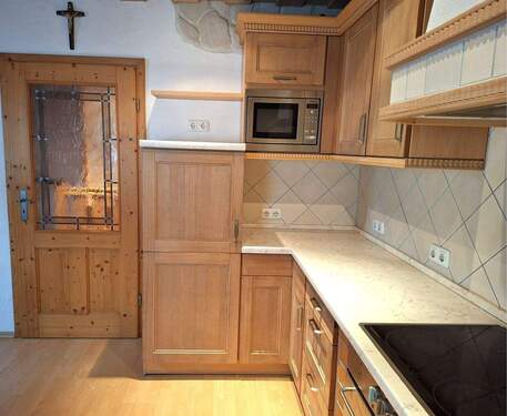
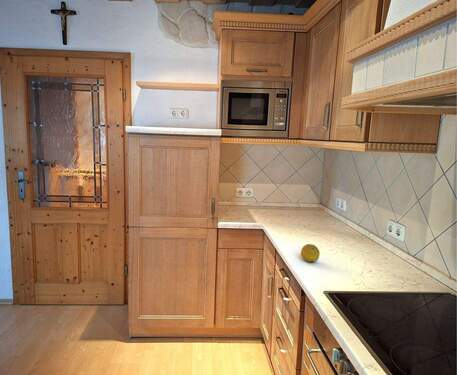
+ fruit (310, 253)
